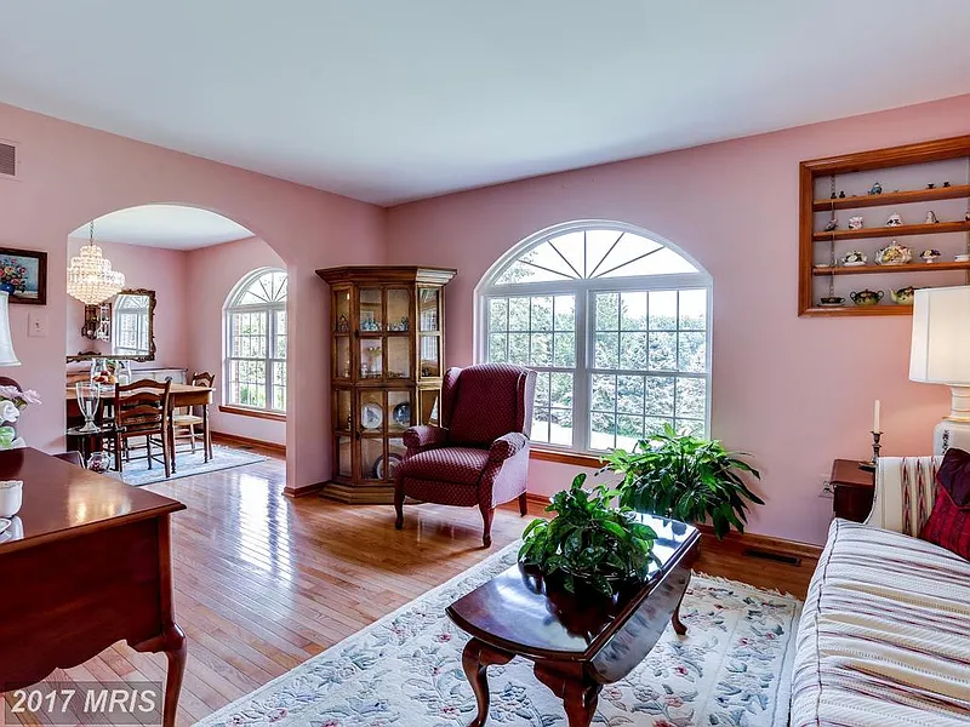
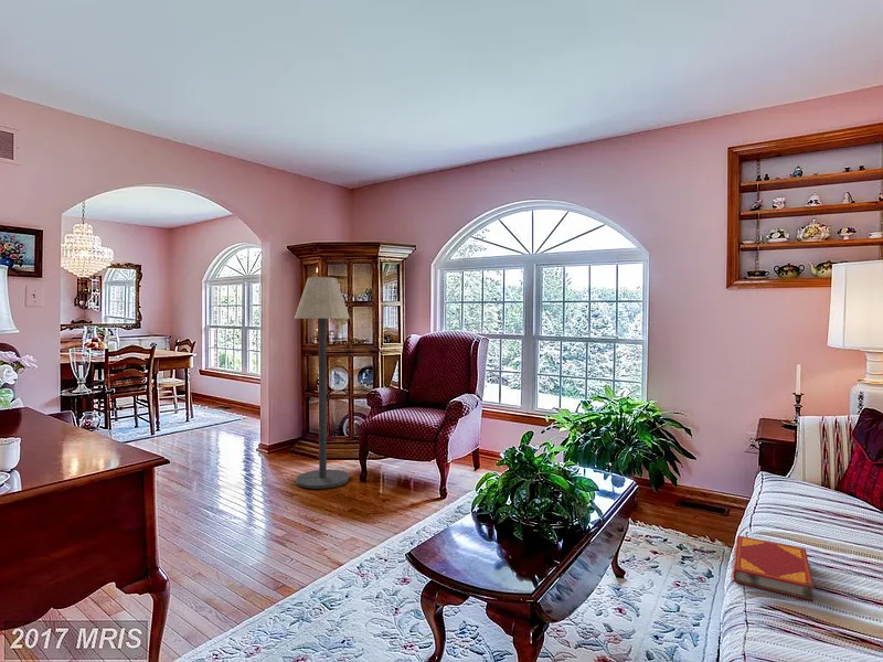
+ floor lamp (322, 378)
+ hardback book (770, 564)
